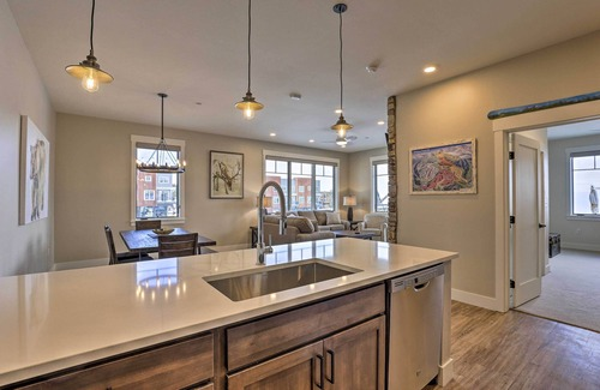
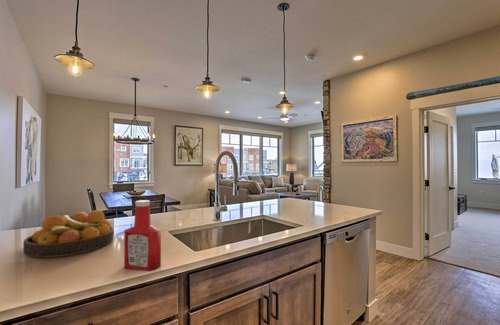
+ soap bottle (142, 233)
+ fruit bowl (72, 228)
